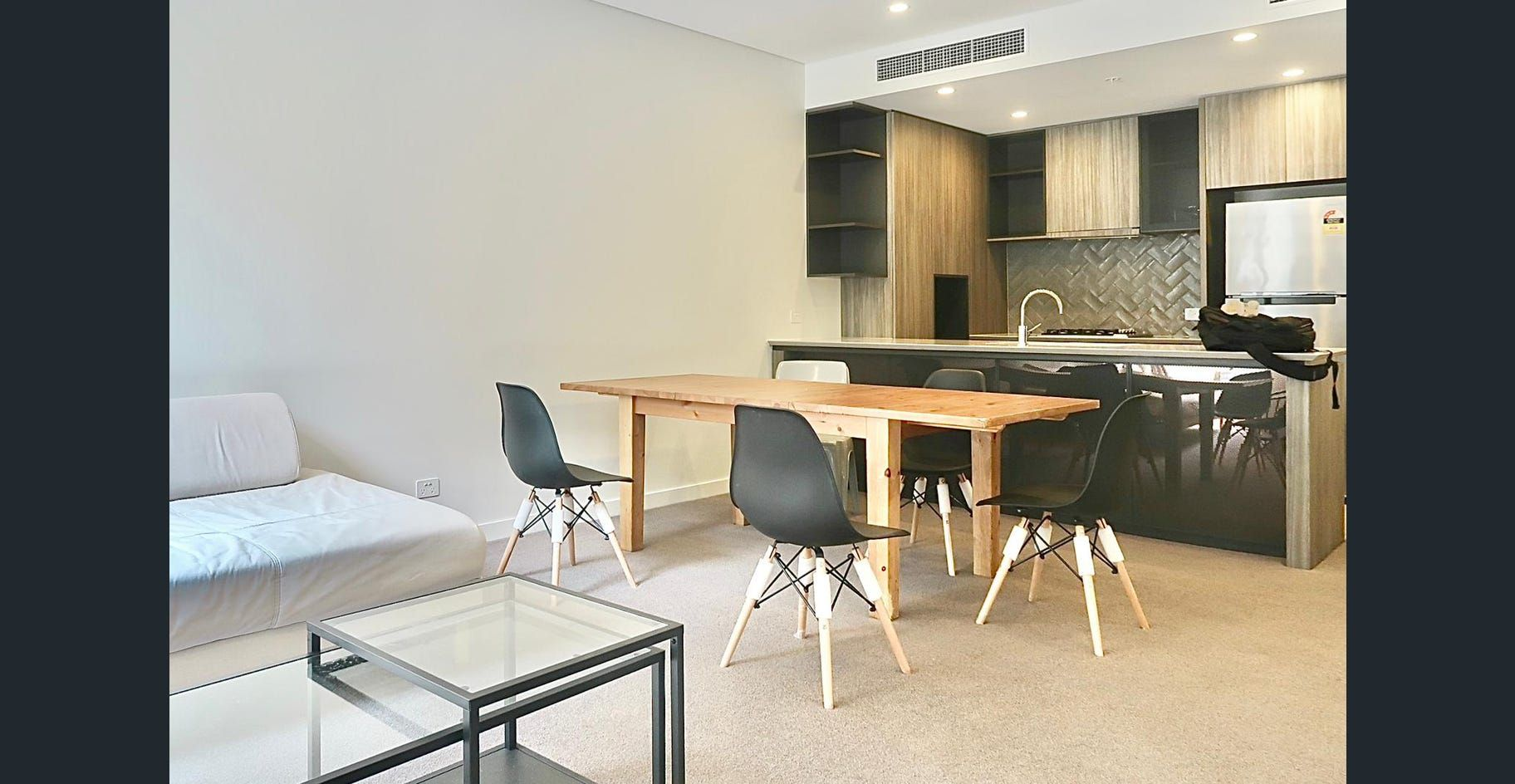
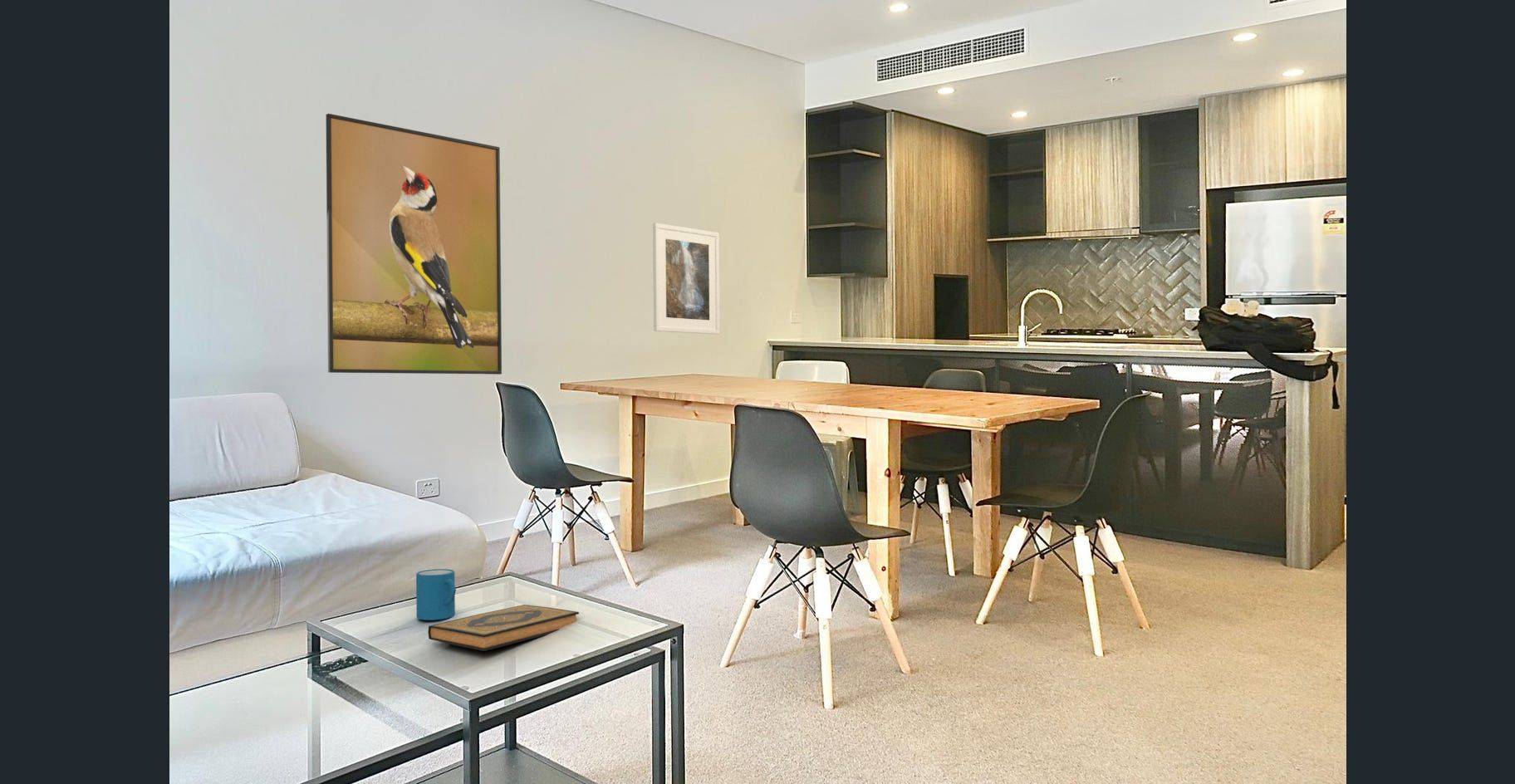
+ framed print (687, 280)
+ mug (440, 595)
+ hardback book (505, 625)
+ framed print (419, 252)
